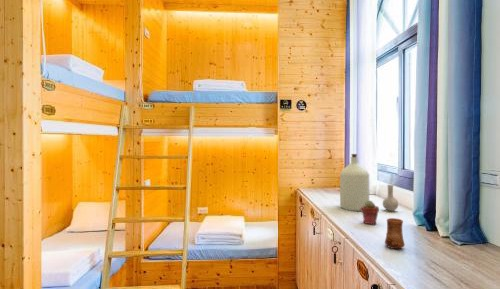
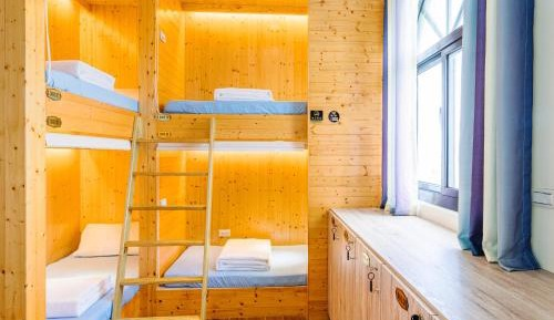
- potted succulent (369, 211)
- bottle (368, 181)
- cup (394, 233)
